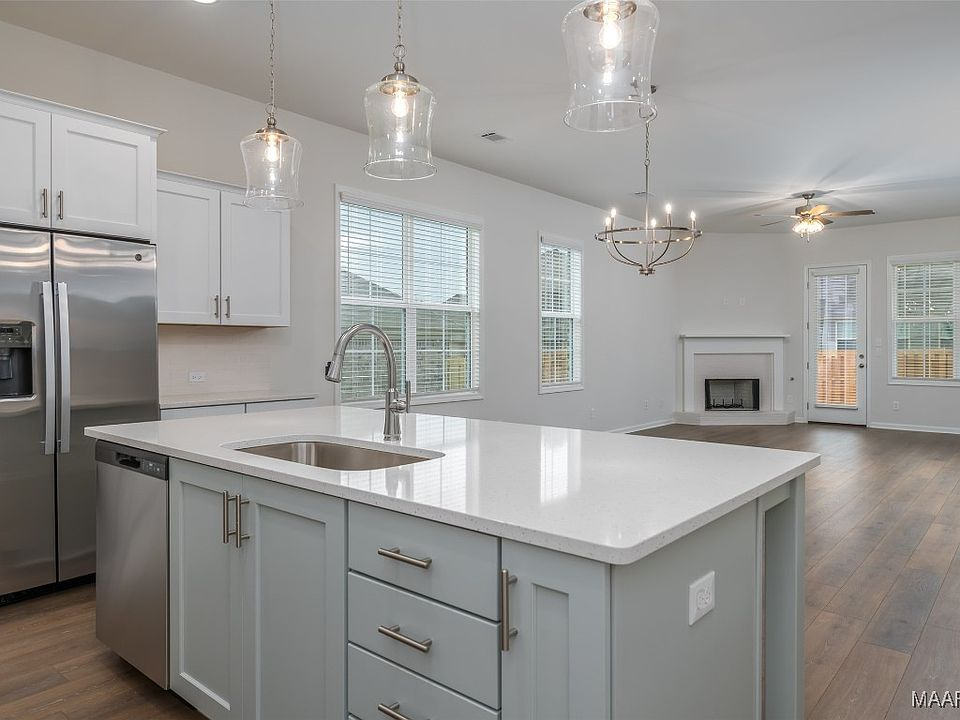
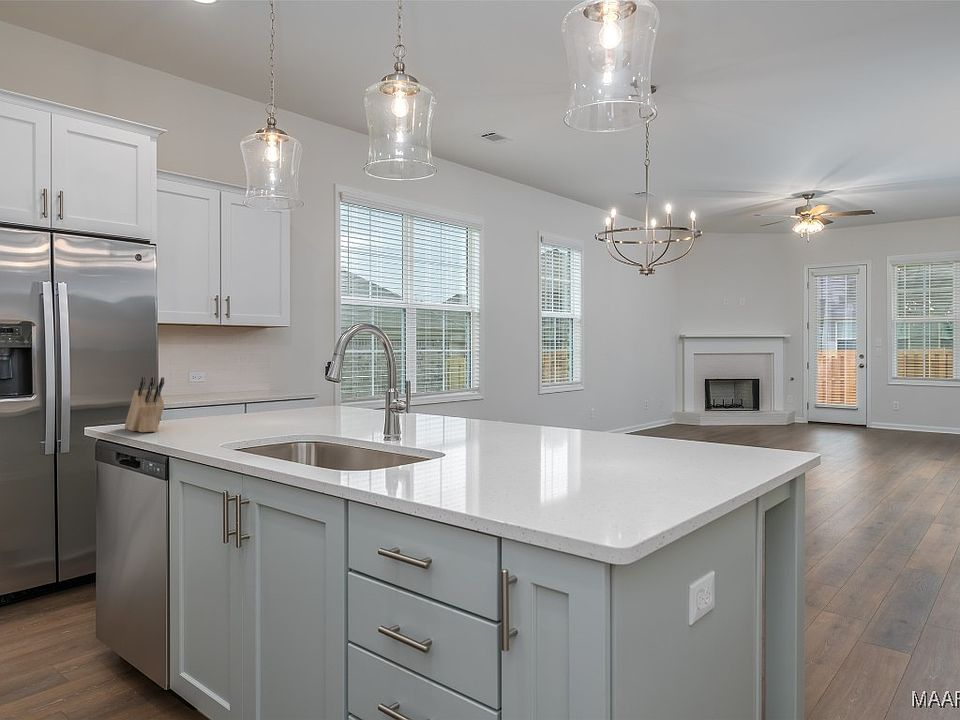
+ knife block (145, 403)
